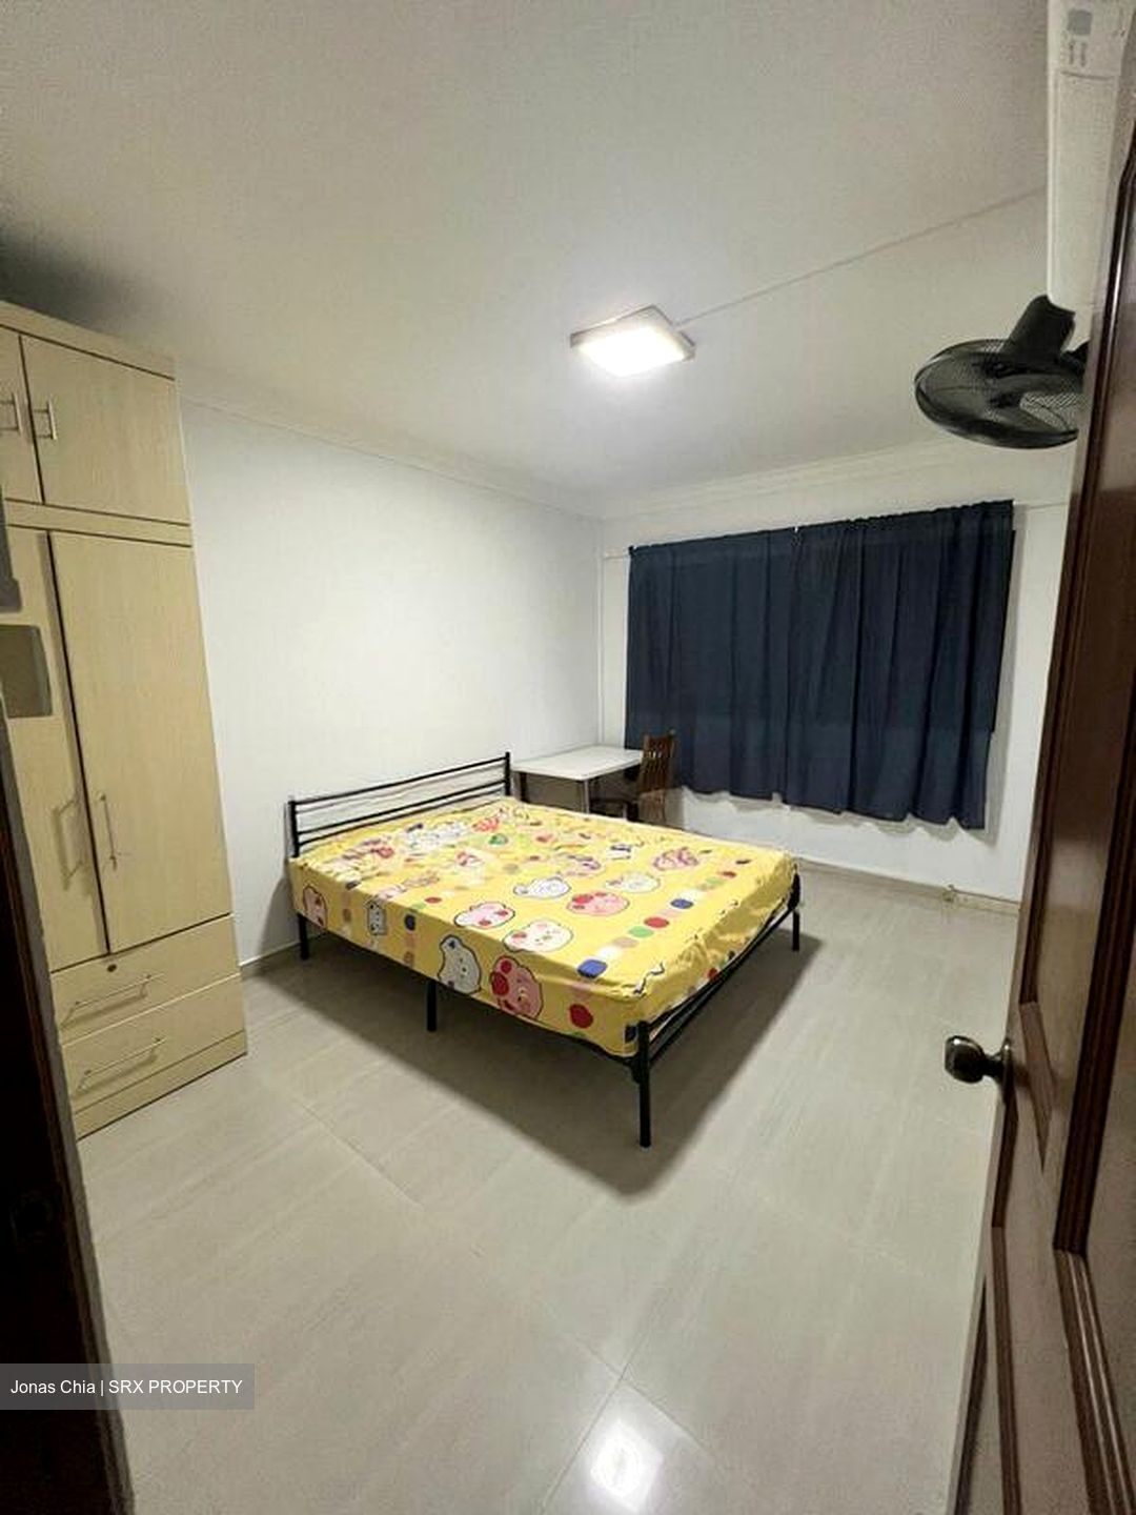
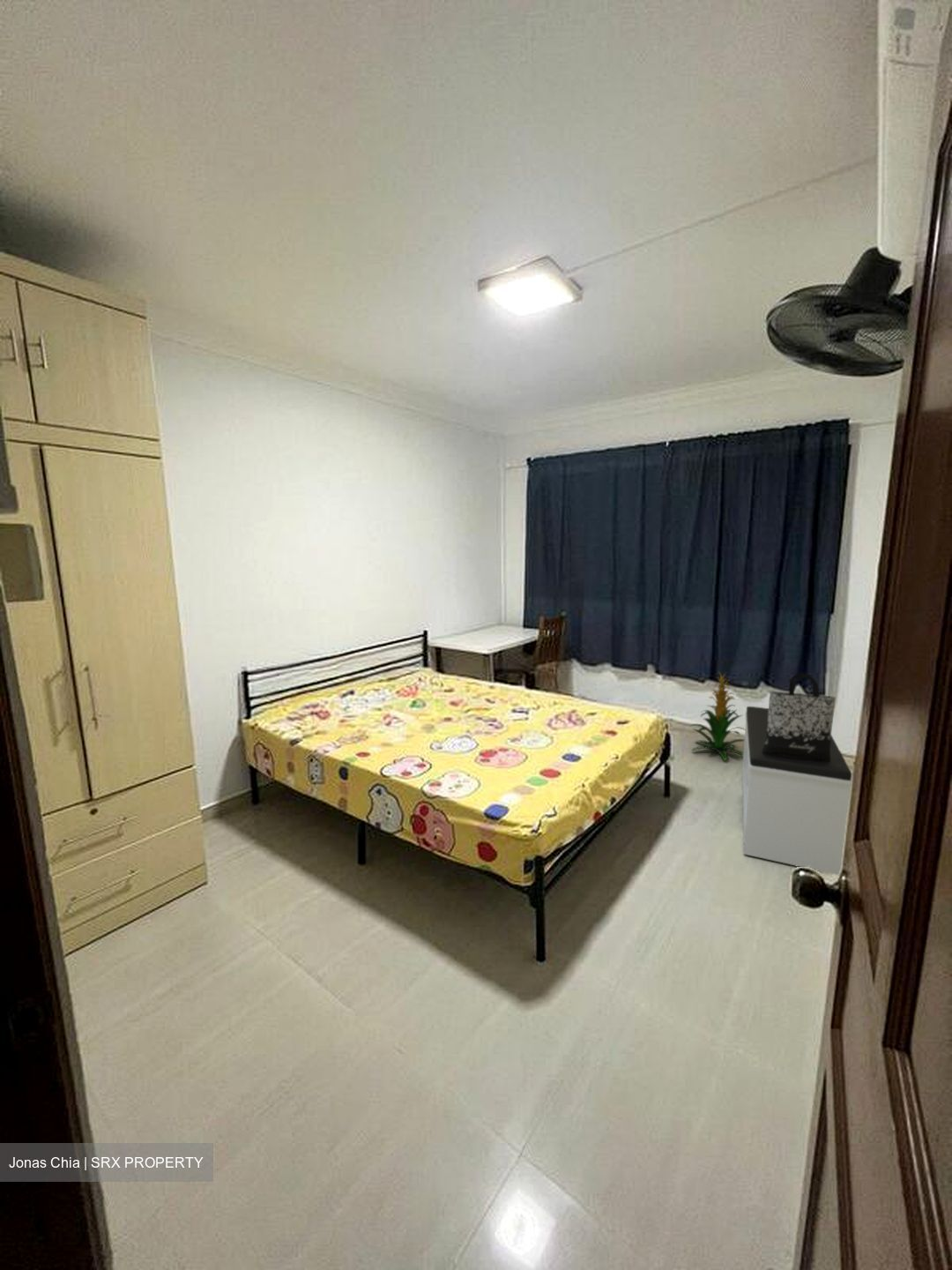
+ indoor plant (721, 712)
+ tote bag (799, 715)
+ bench (785, 776)
